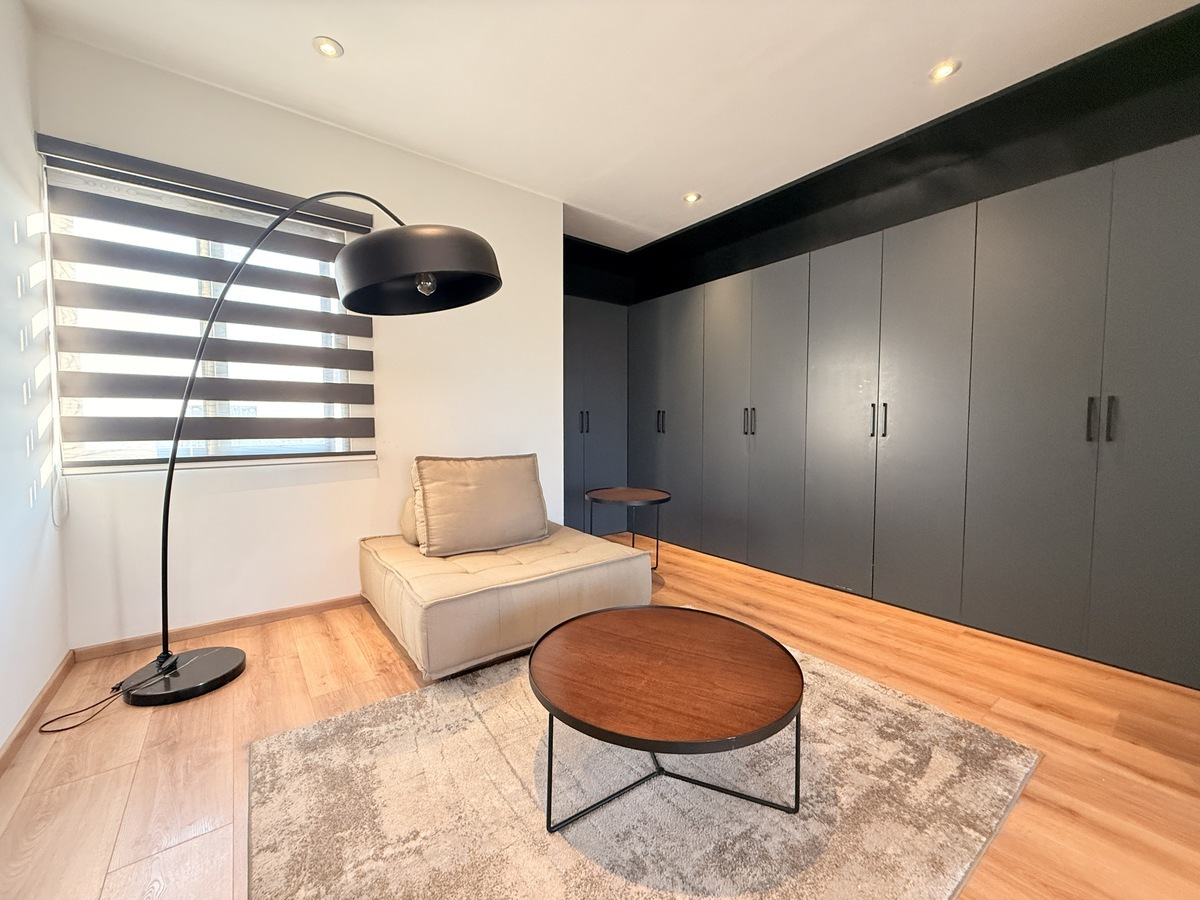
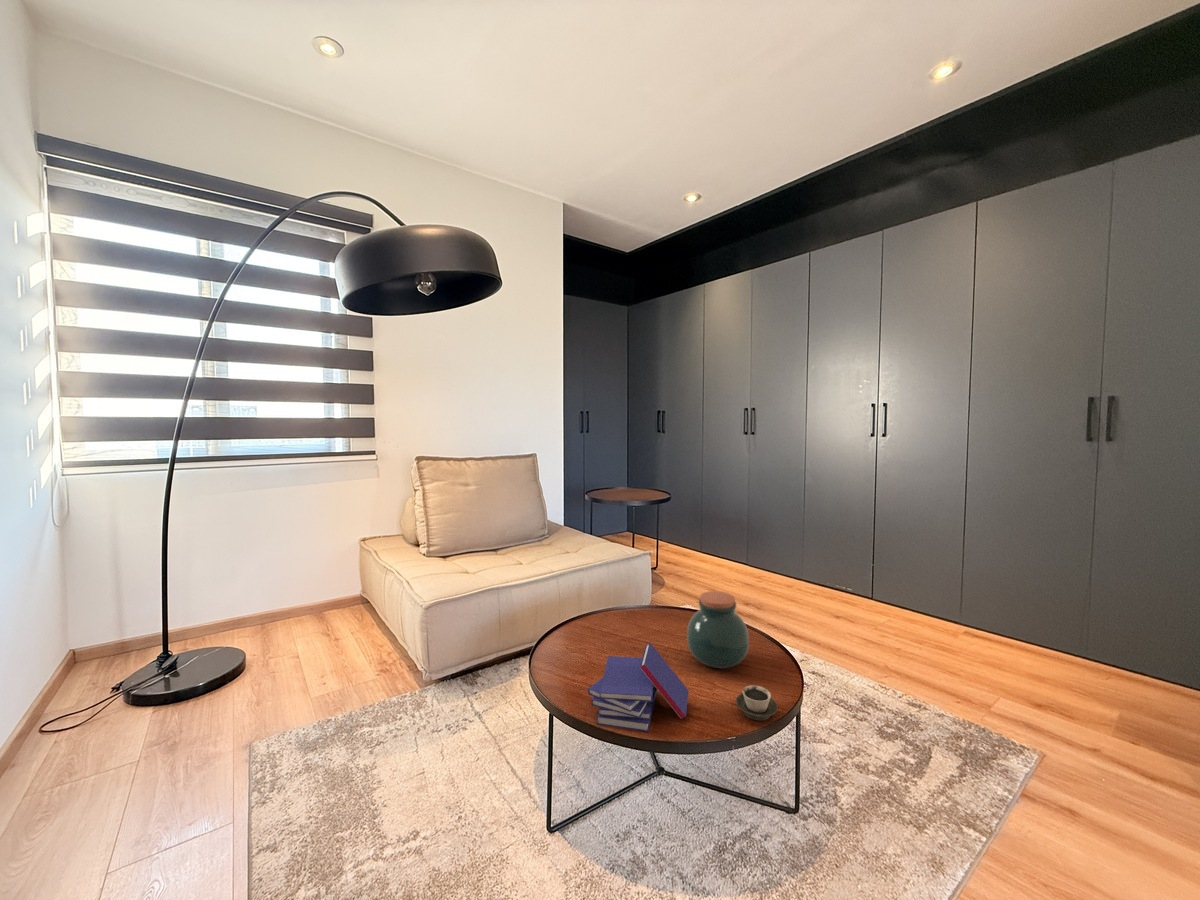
+ book (639, 679)
+ jar (717, 629)
+ cup (756, 702)
